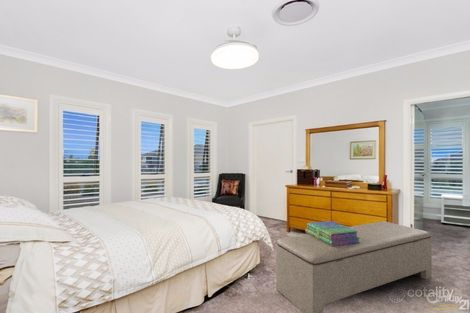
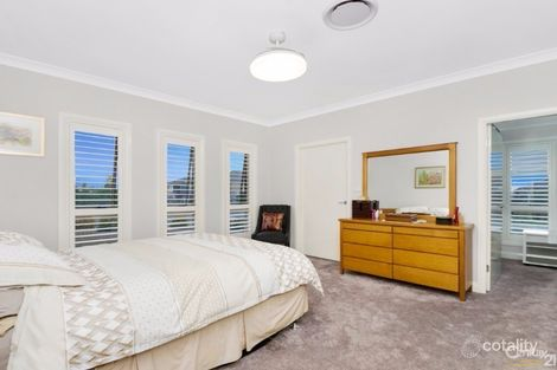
- bench (357, 258)
- stack of books (331, 232)
